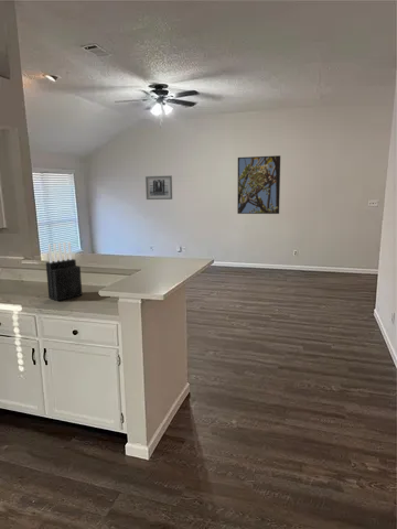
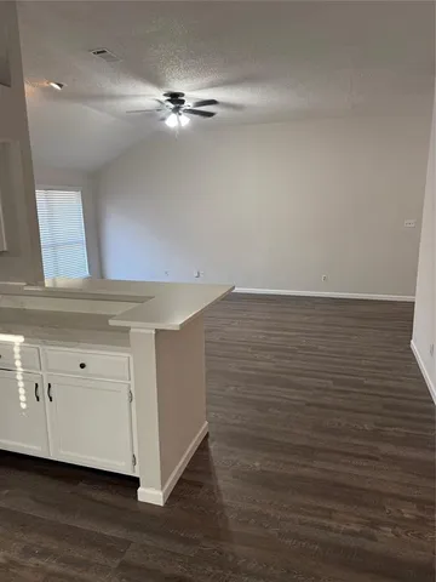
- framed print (258, 185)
- wall art (159, 187)
- knife block (64, 270)
